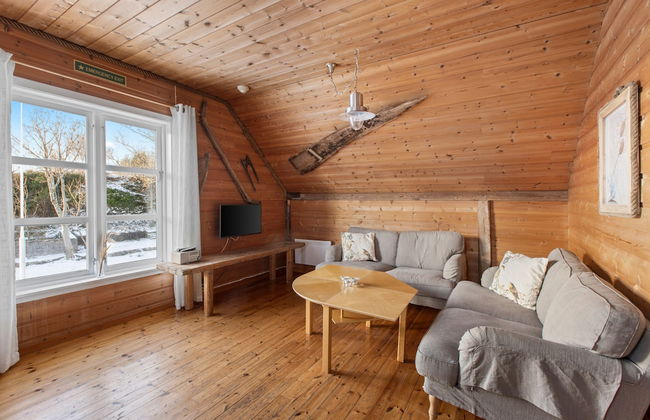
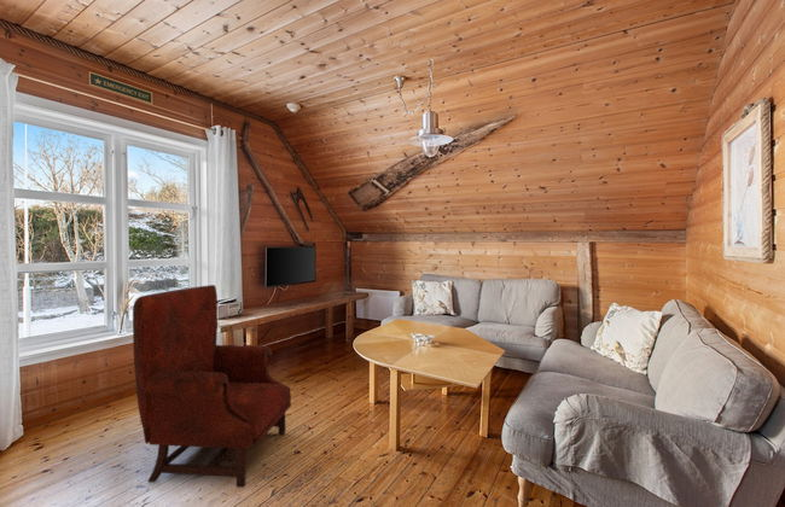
+ armchair (220, 372)
